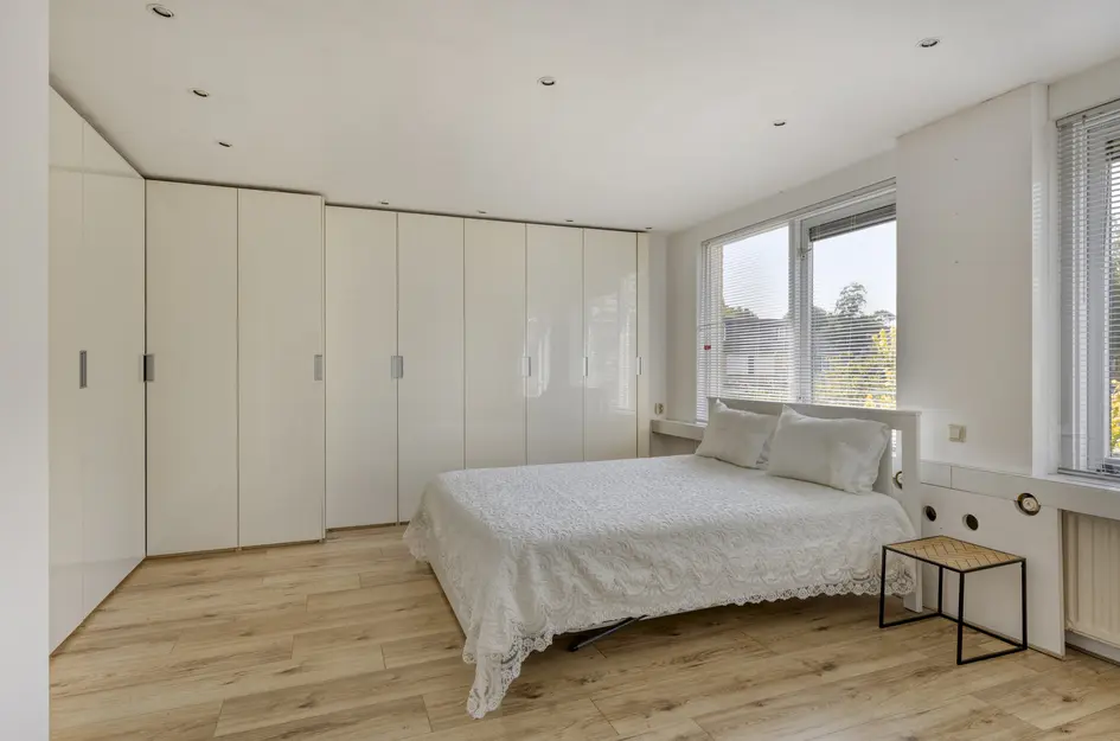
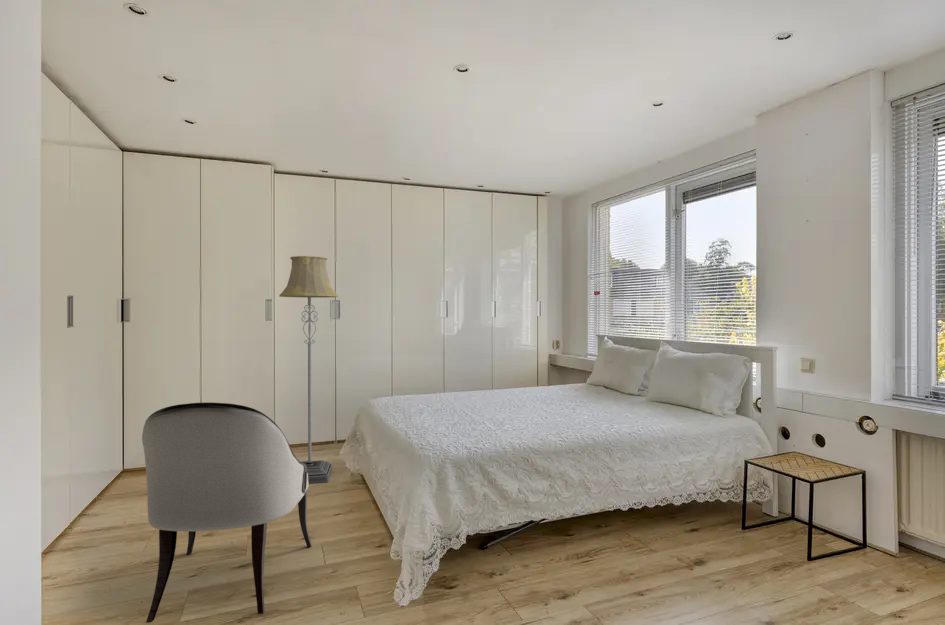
+ armchair (229, 486)
+ floor lamp (309, 367)
